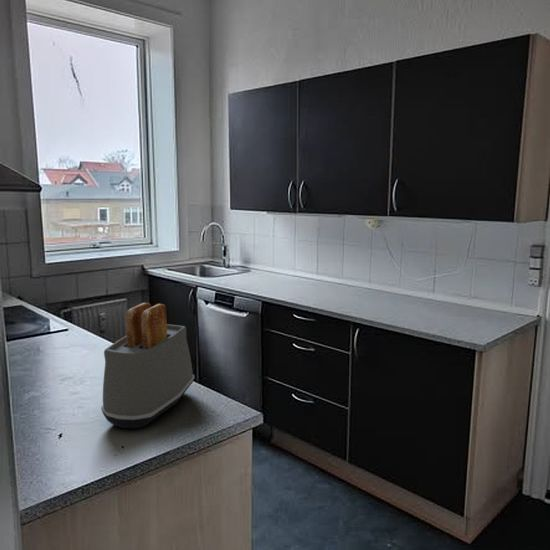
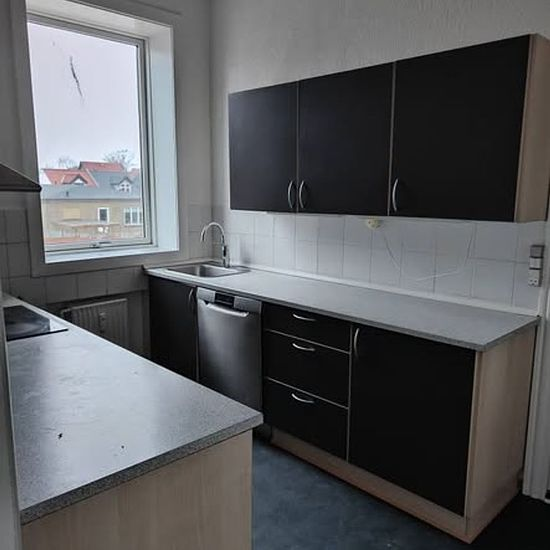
- toaster (149, 356)
